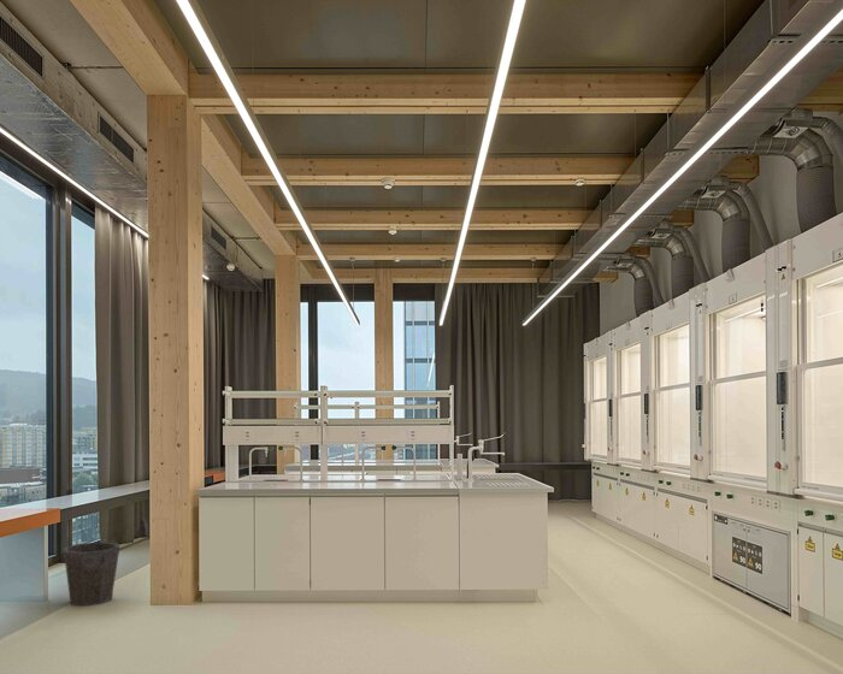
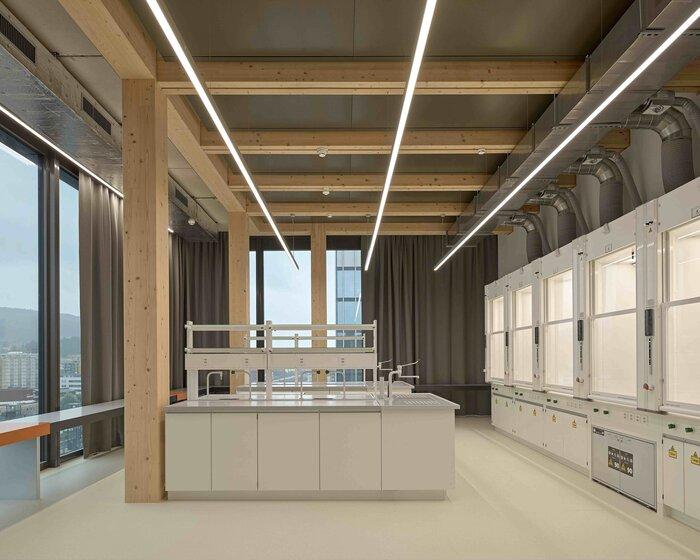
- waste bin (90, 573)
